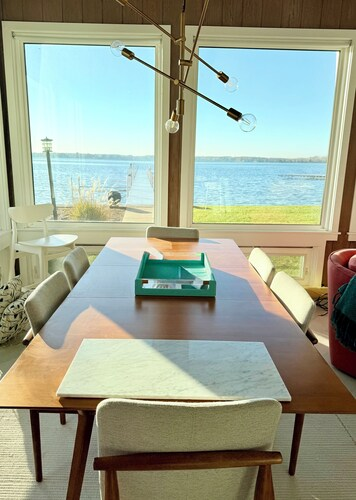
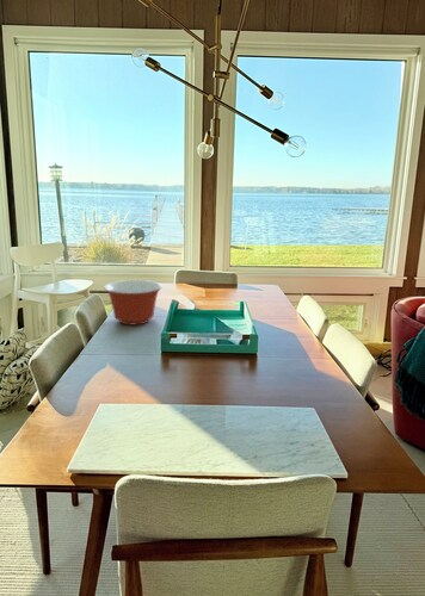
+ mixing bowl (134, 303)
